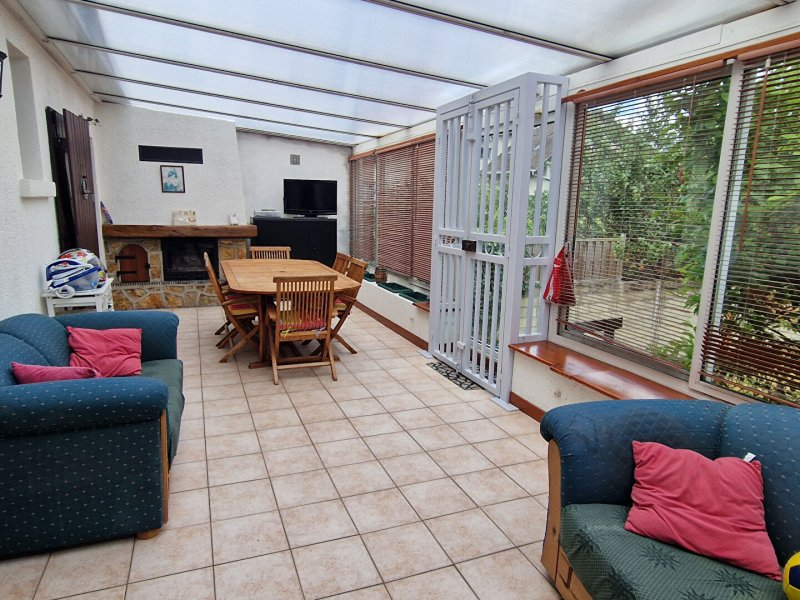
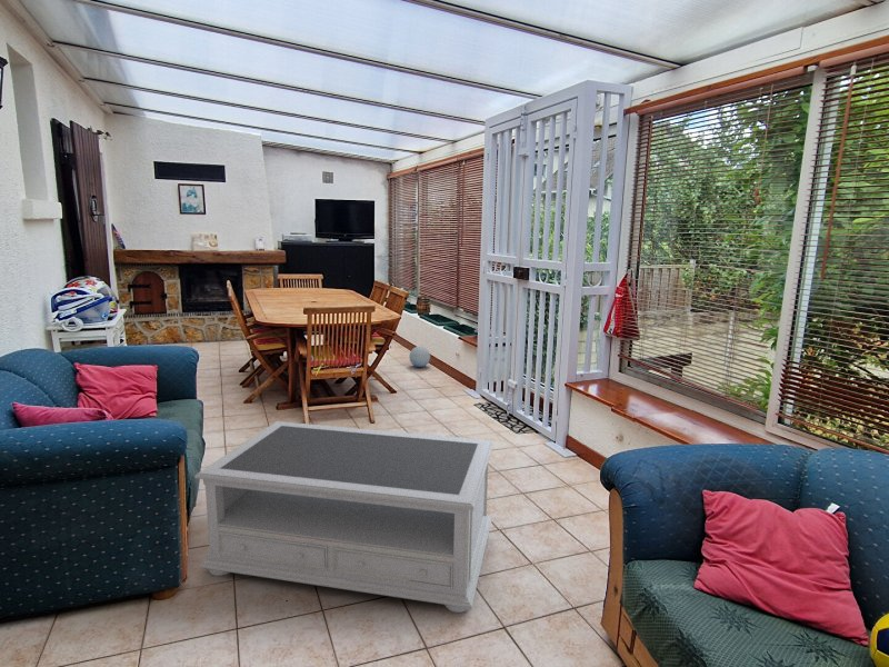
+ ball (419, 356)
+ coffee table (357, 502)
